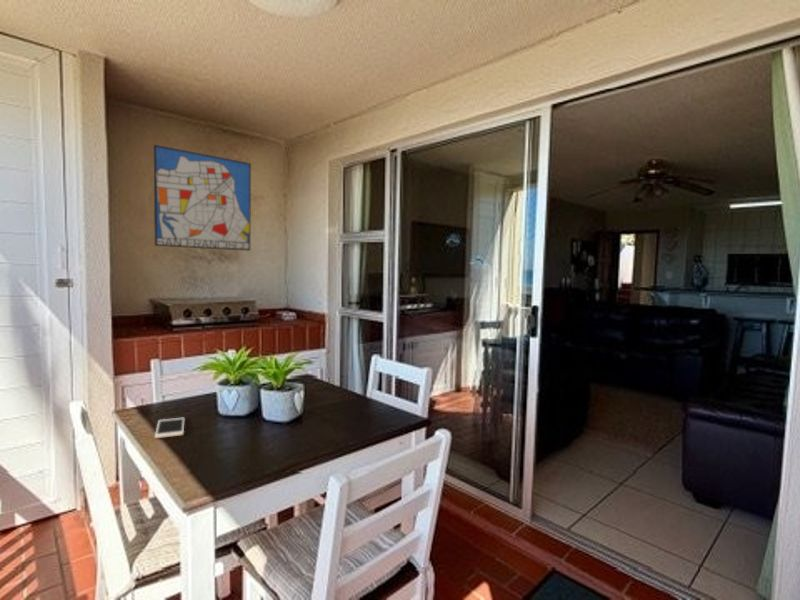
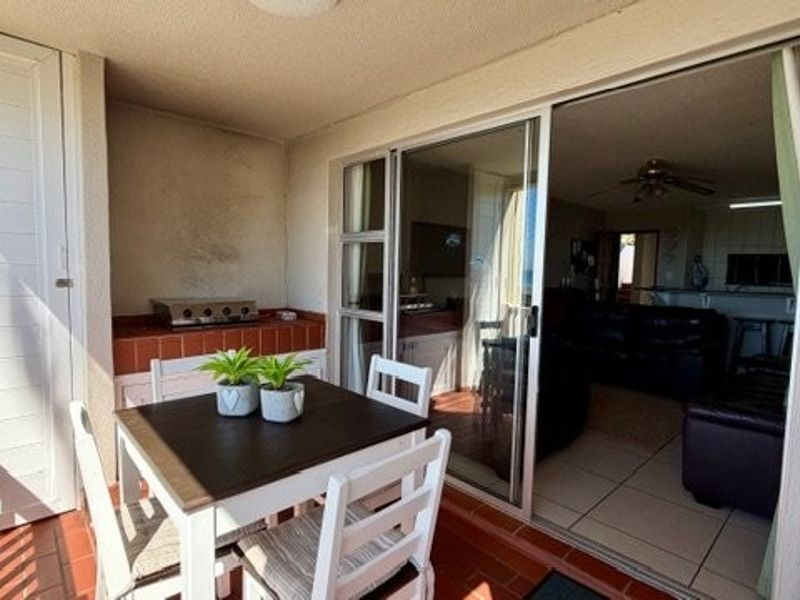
- cell phone (170, 427)
- wall art (205, 201)
